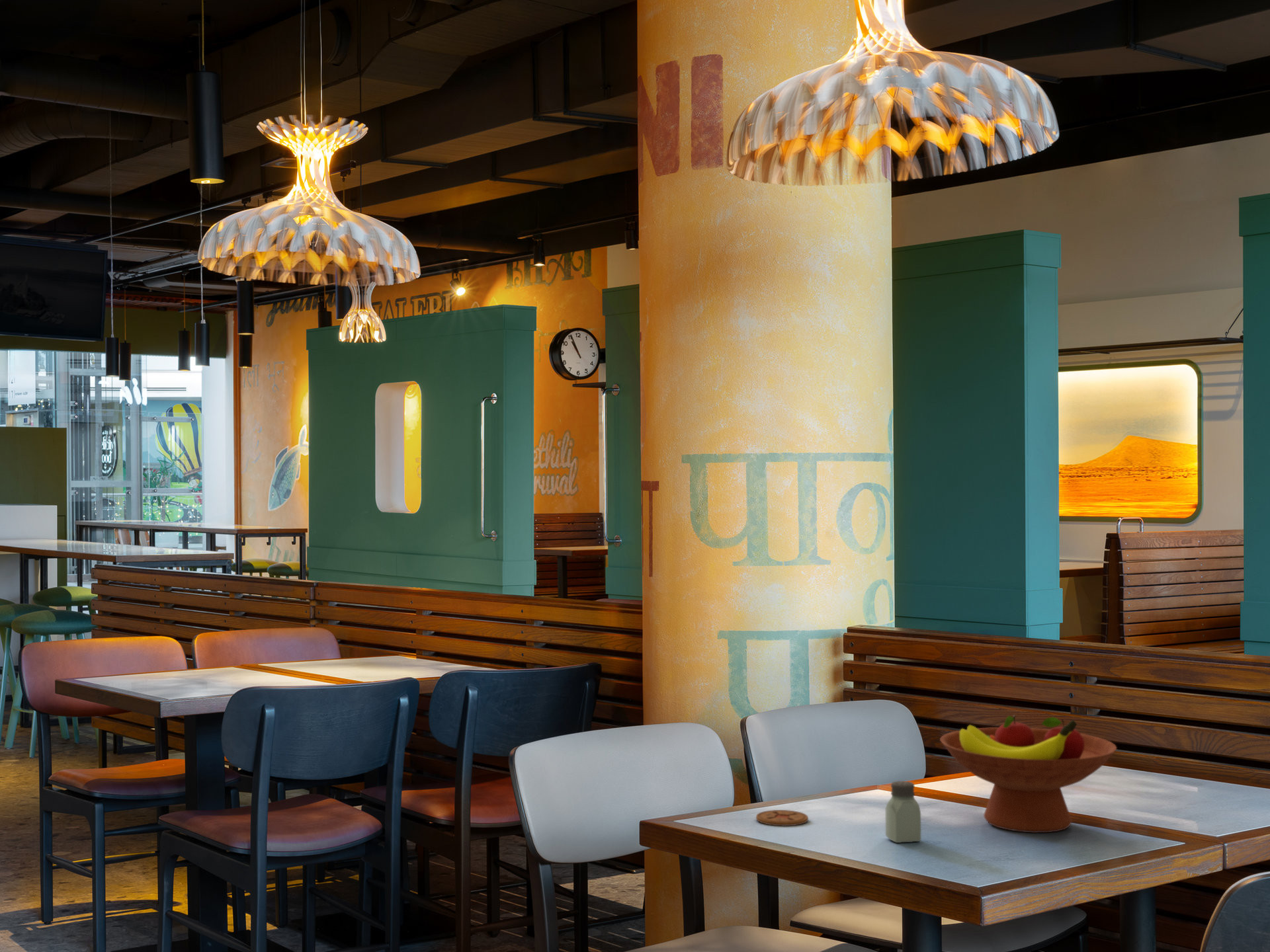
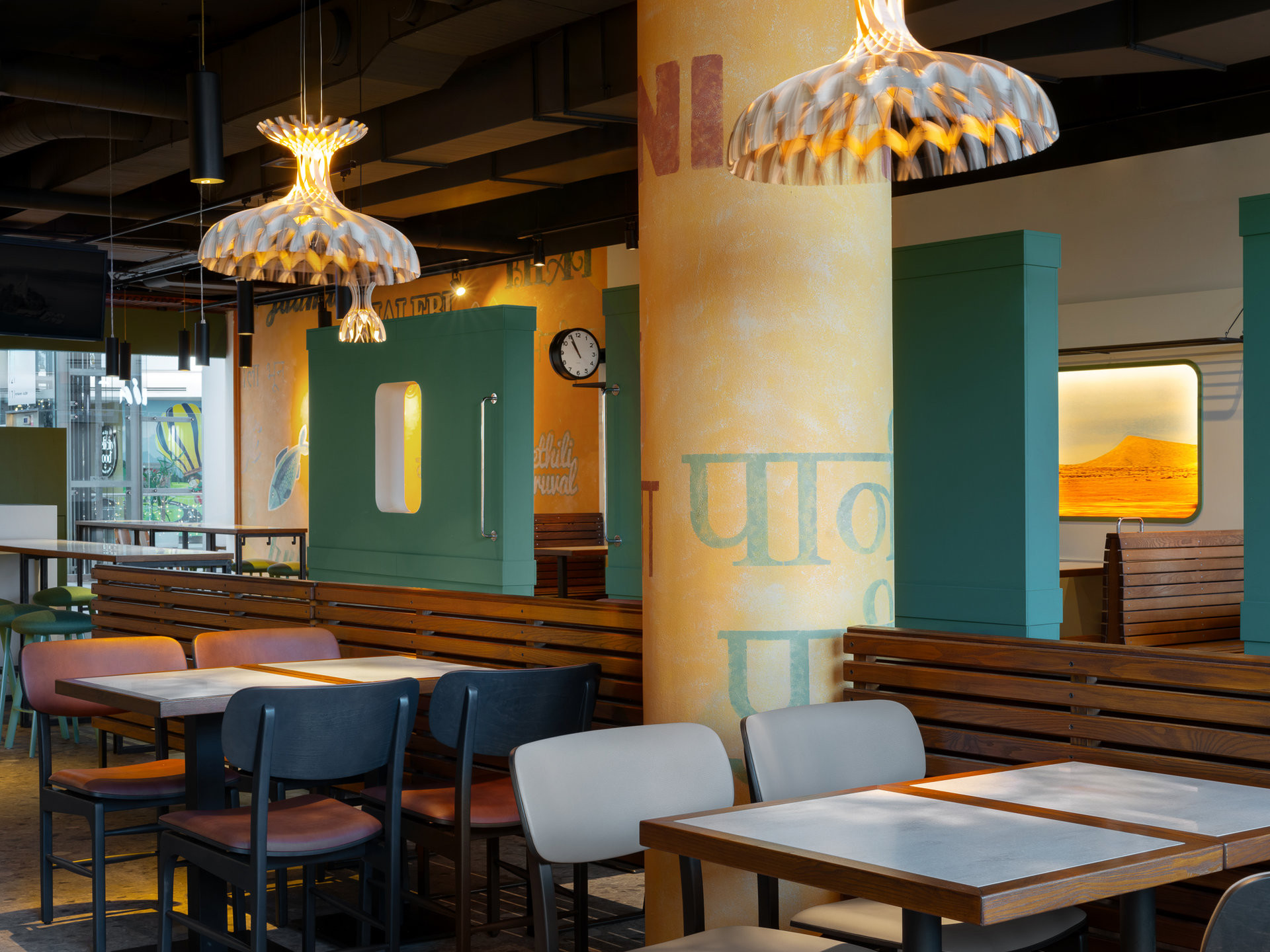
- saltshaker (903, 811)
- coaster (782, 818)
- fruit bowl (1027, 767)
